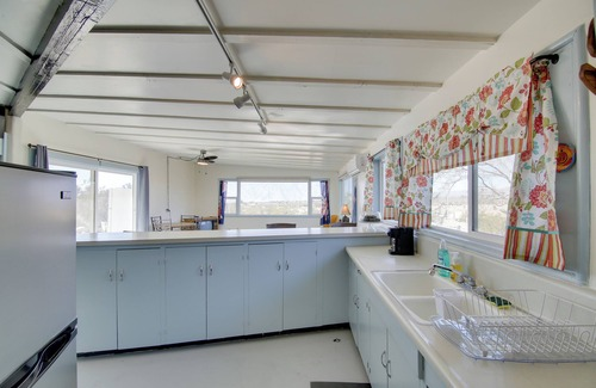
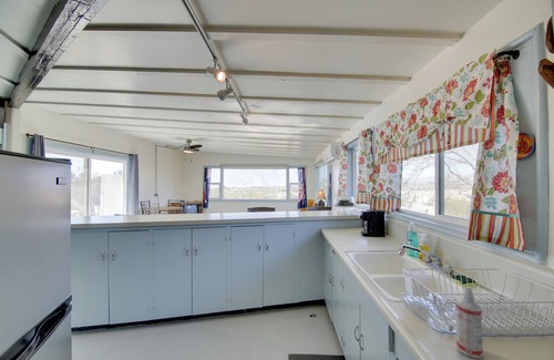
+ spray bottle (469, 318)
